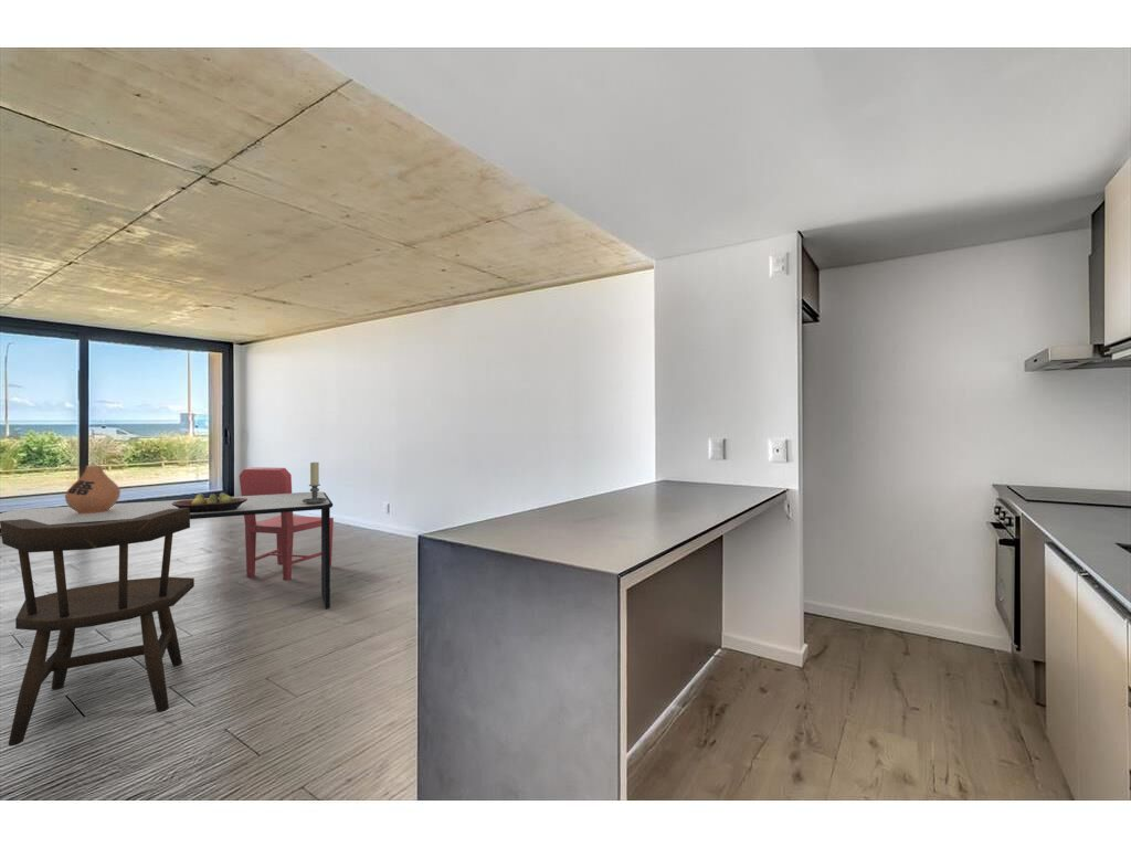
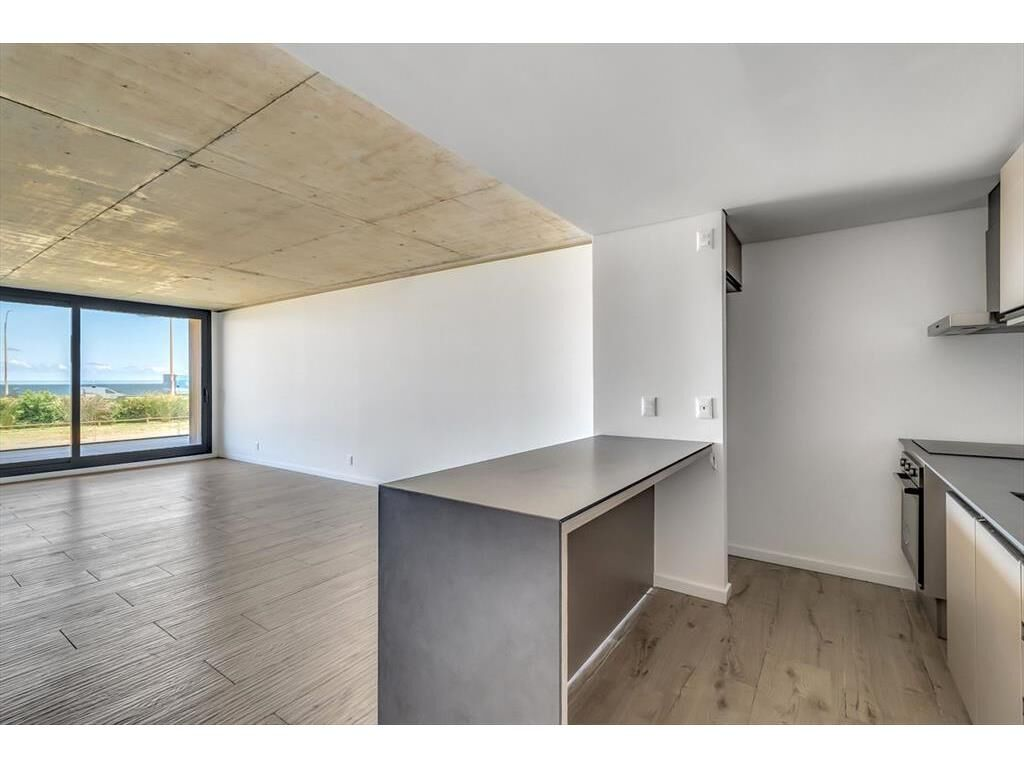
- vase (93, 488)
- dining chair (106, 605)
- dining table (190, 518)
- candle holder (314, 481)
- fruit bowl (210, 501)
- dining chair (285, 518)
